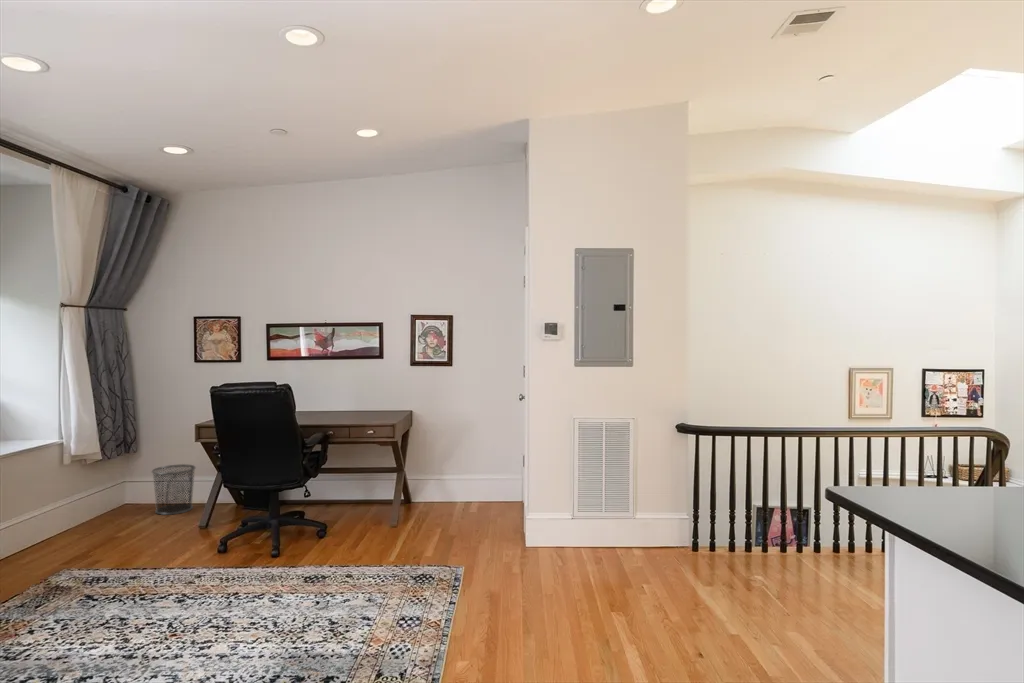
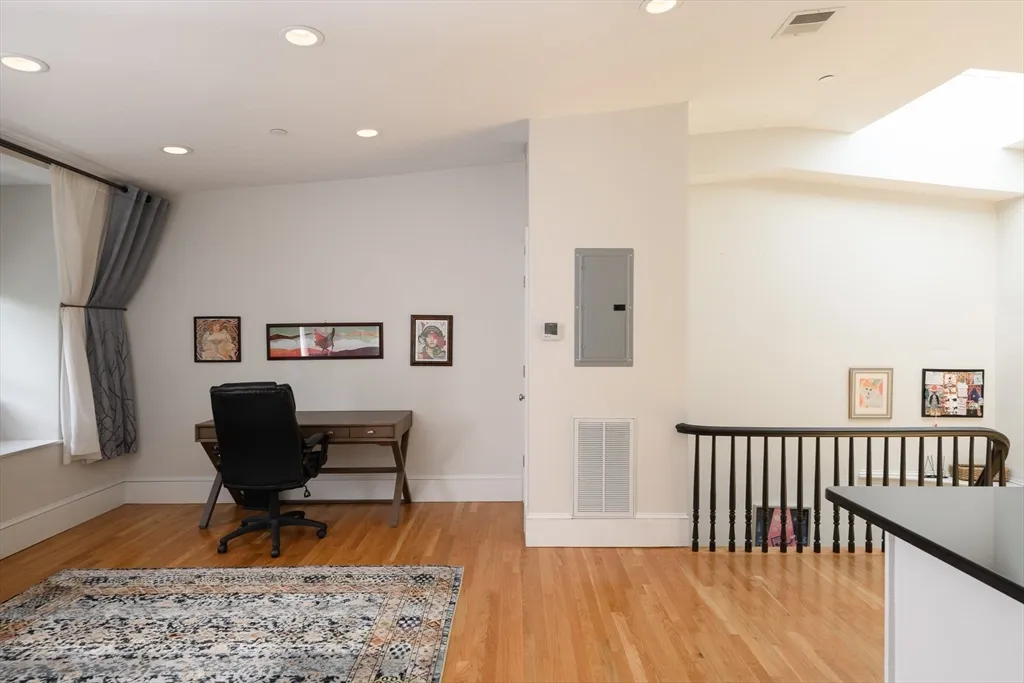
- waste bin (174, 489)
